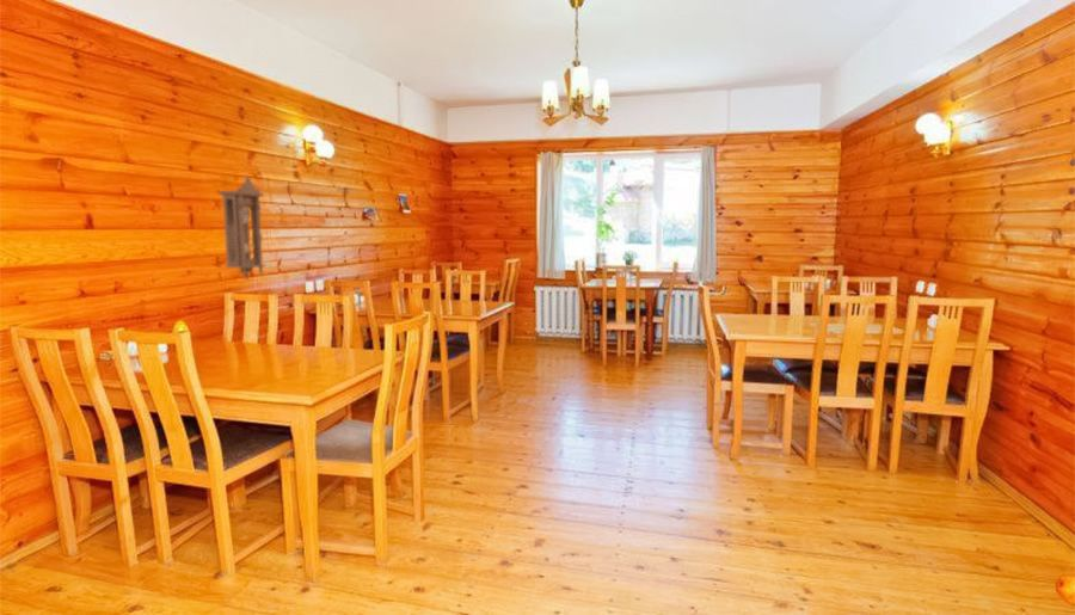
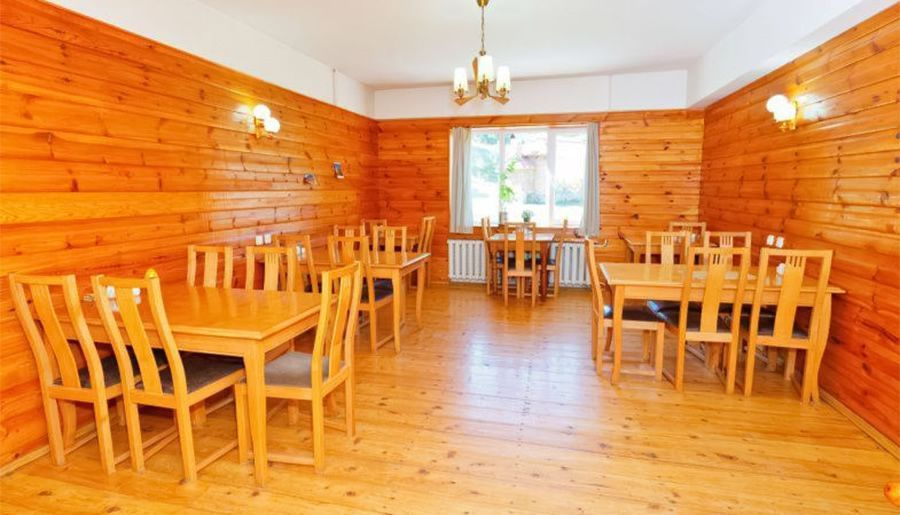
- pendulum clock (244, 228)
